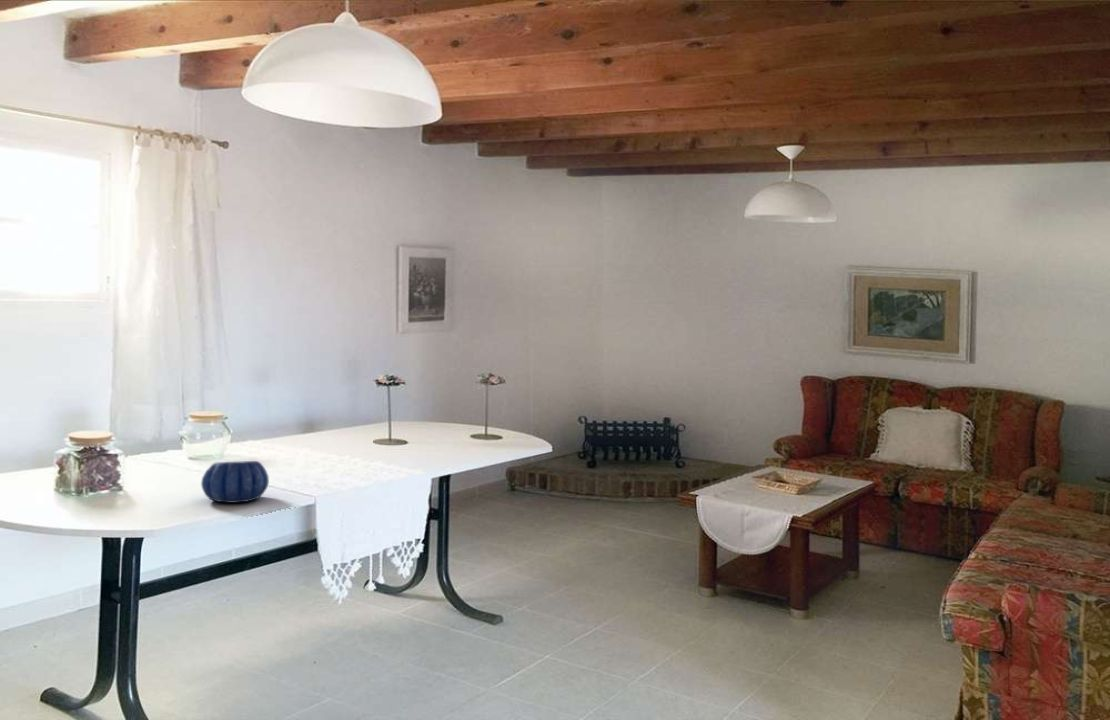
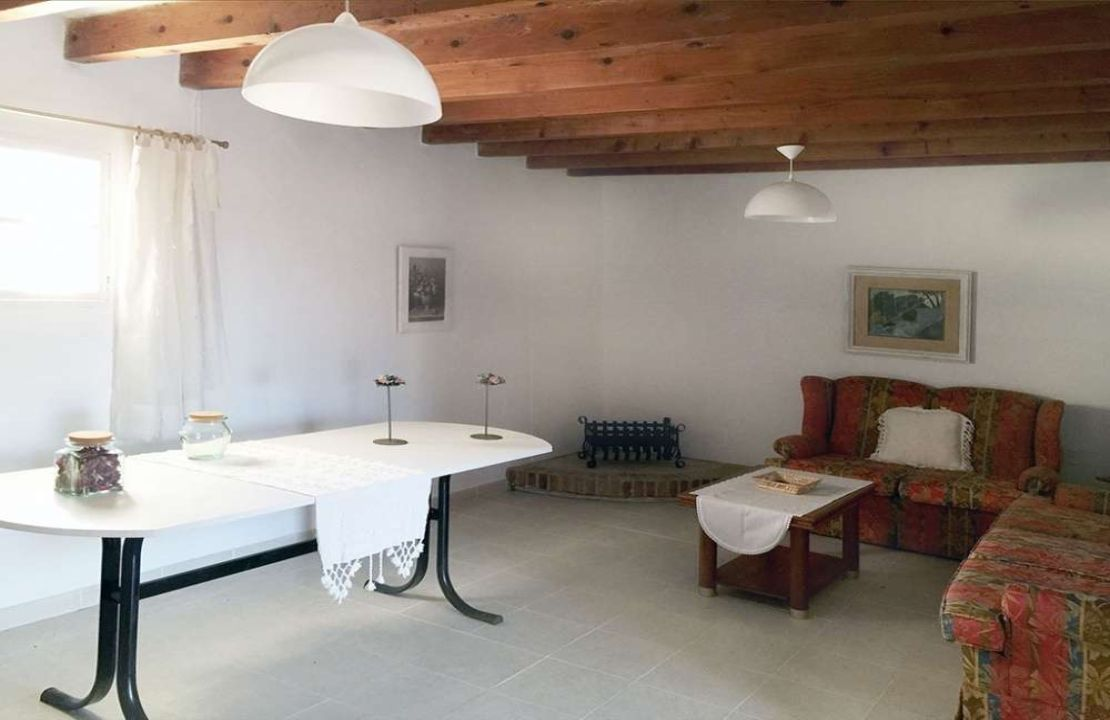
- decorative bowl (235, 480)
